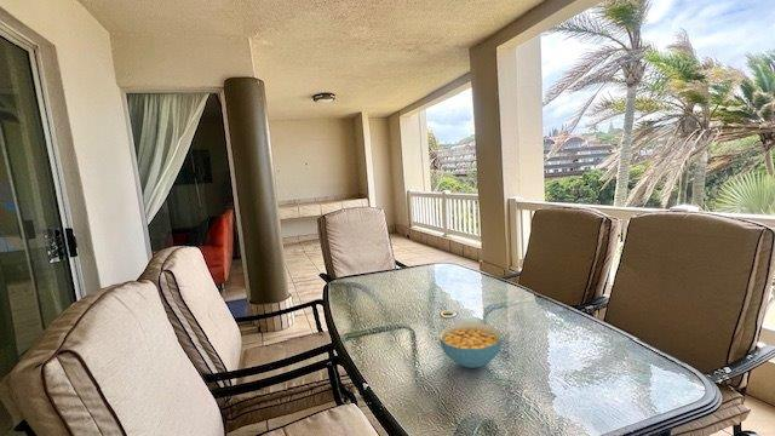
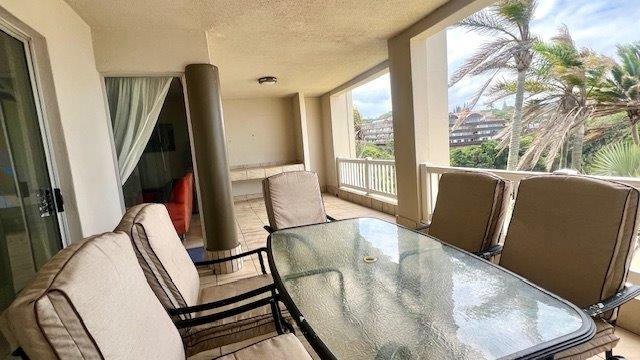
- cereal bowl (470, 349)
